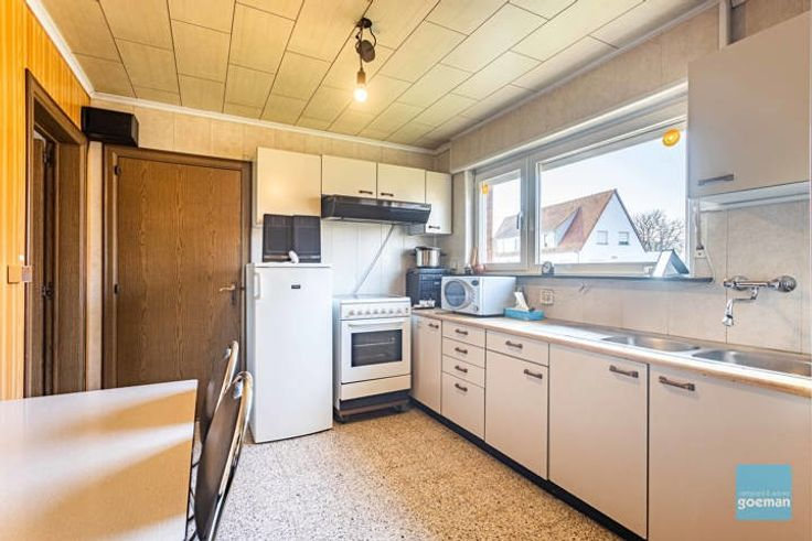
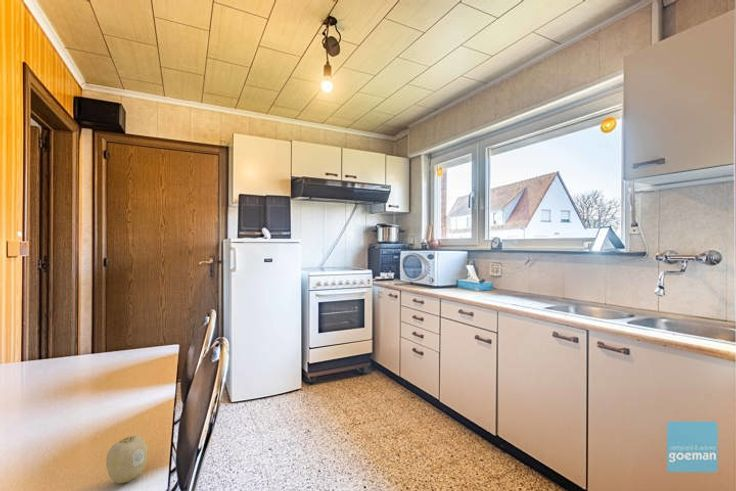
+ fruit (127, 459)
